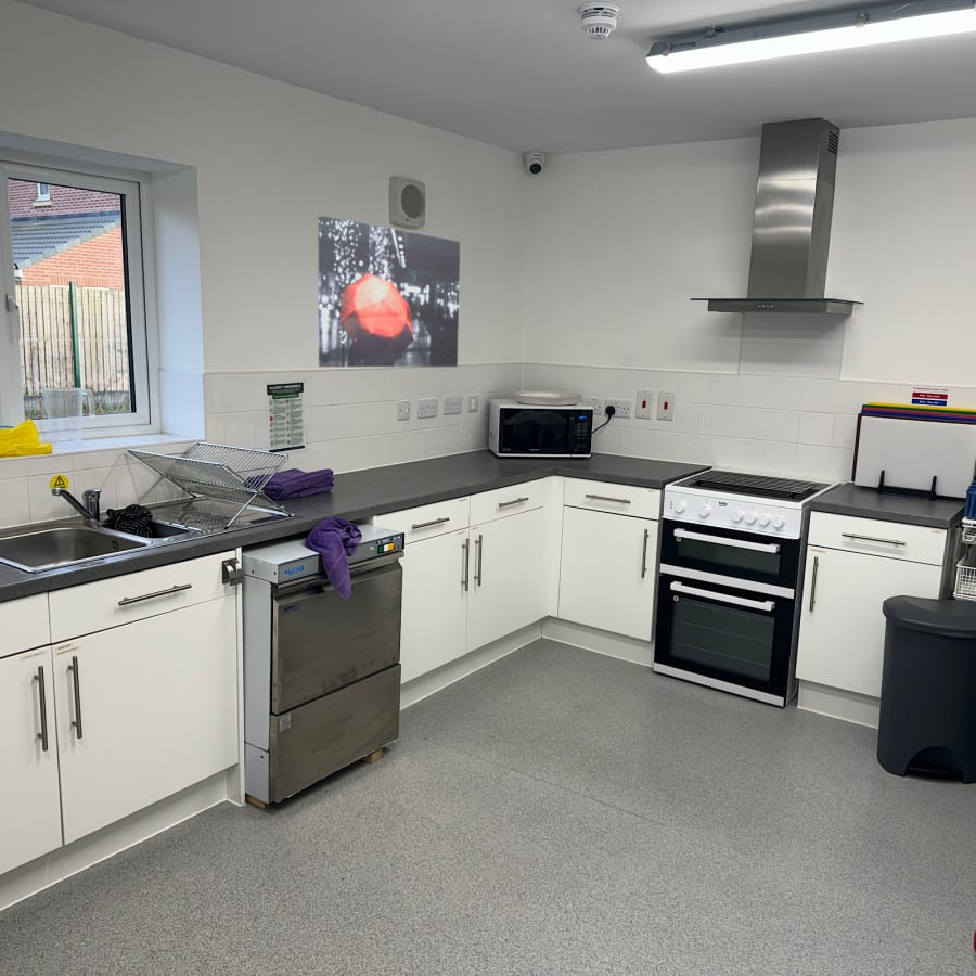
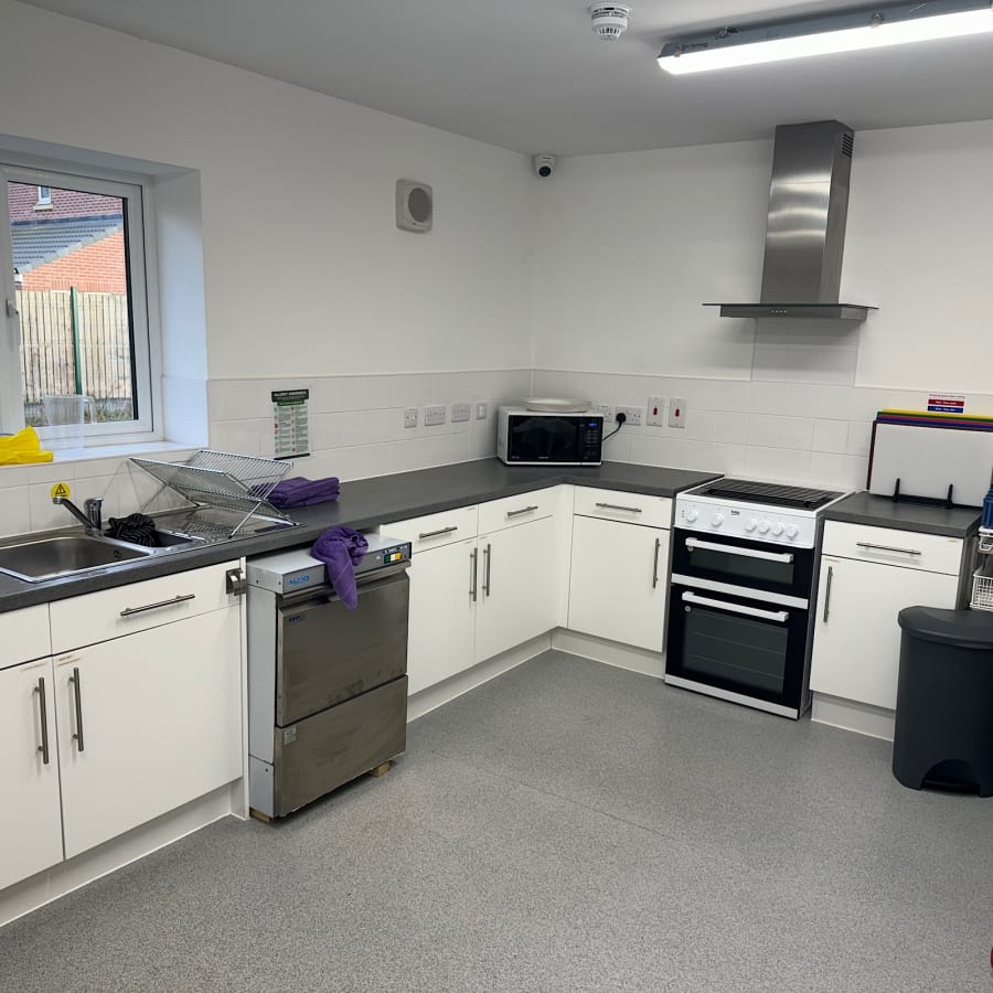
- wall art (395, 298)
